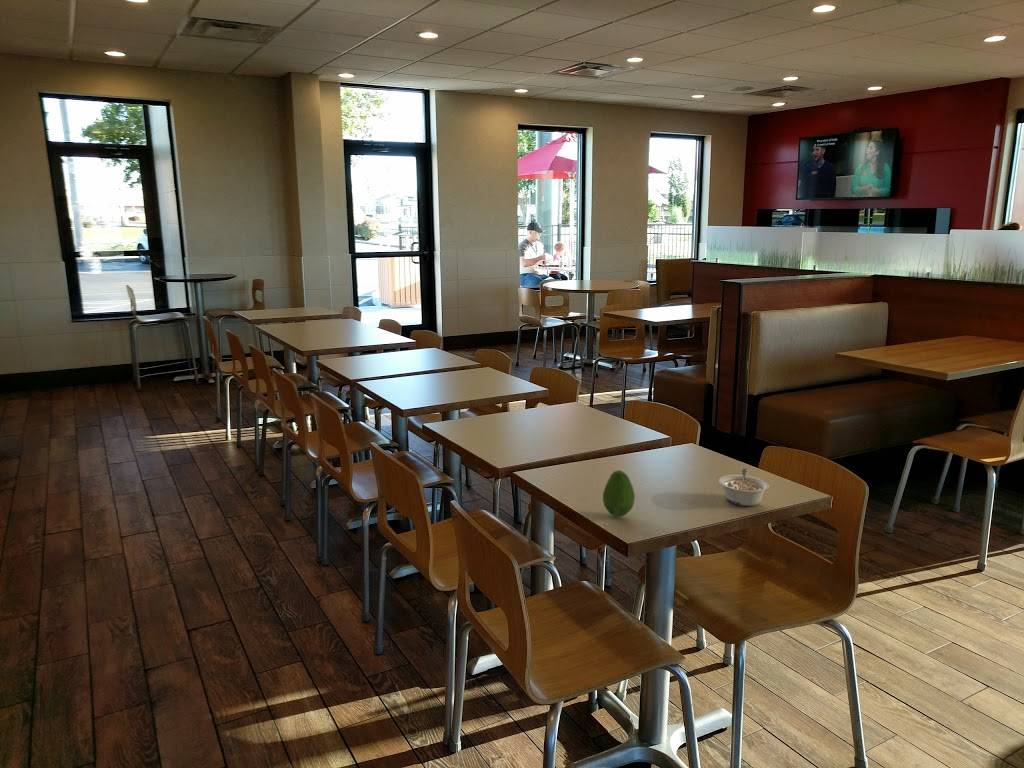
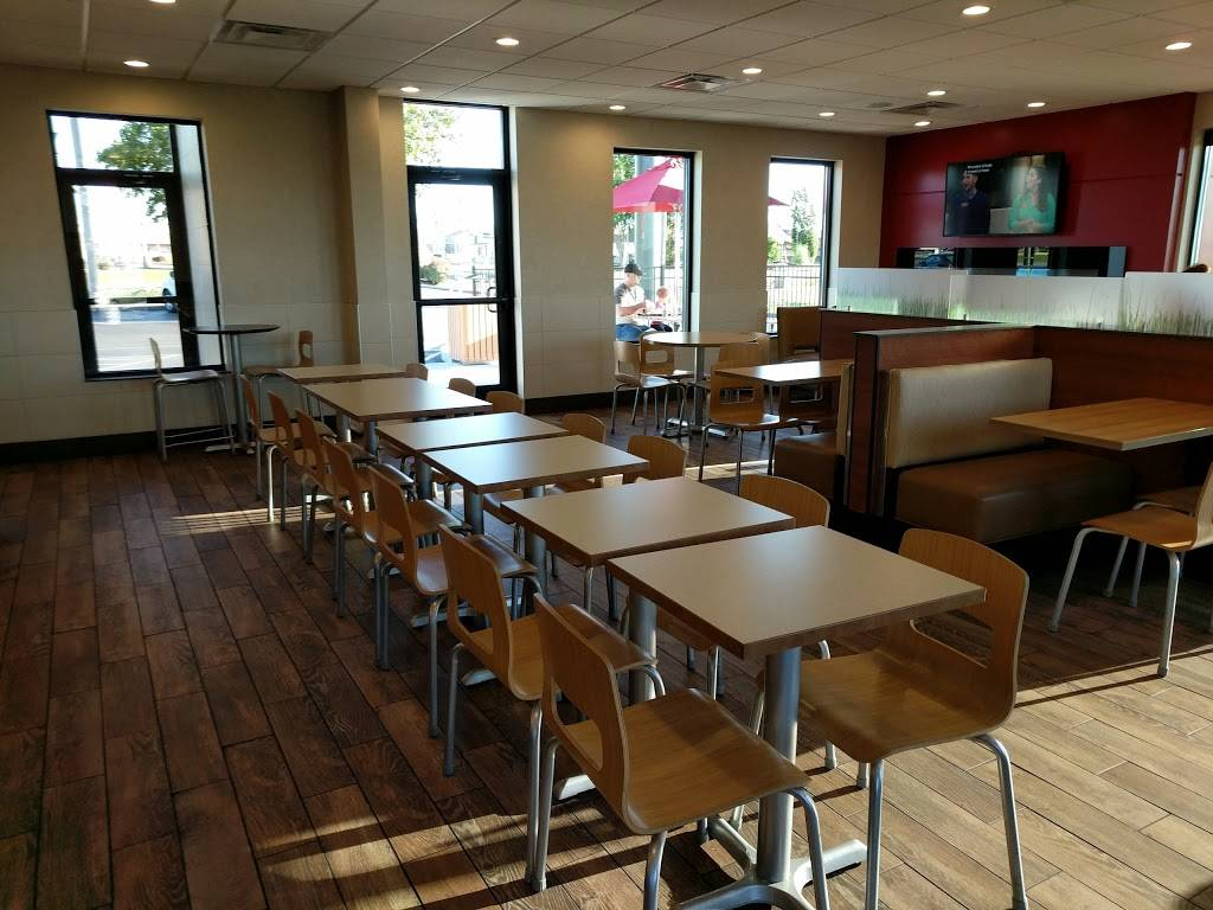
- fruit (618, 493)
- legume (742, 489)
